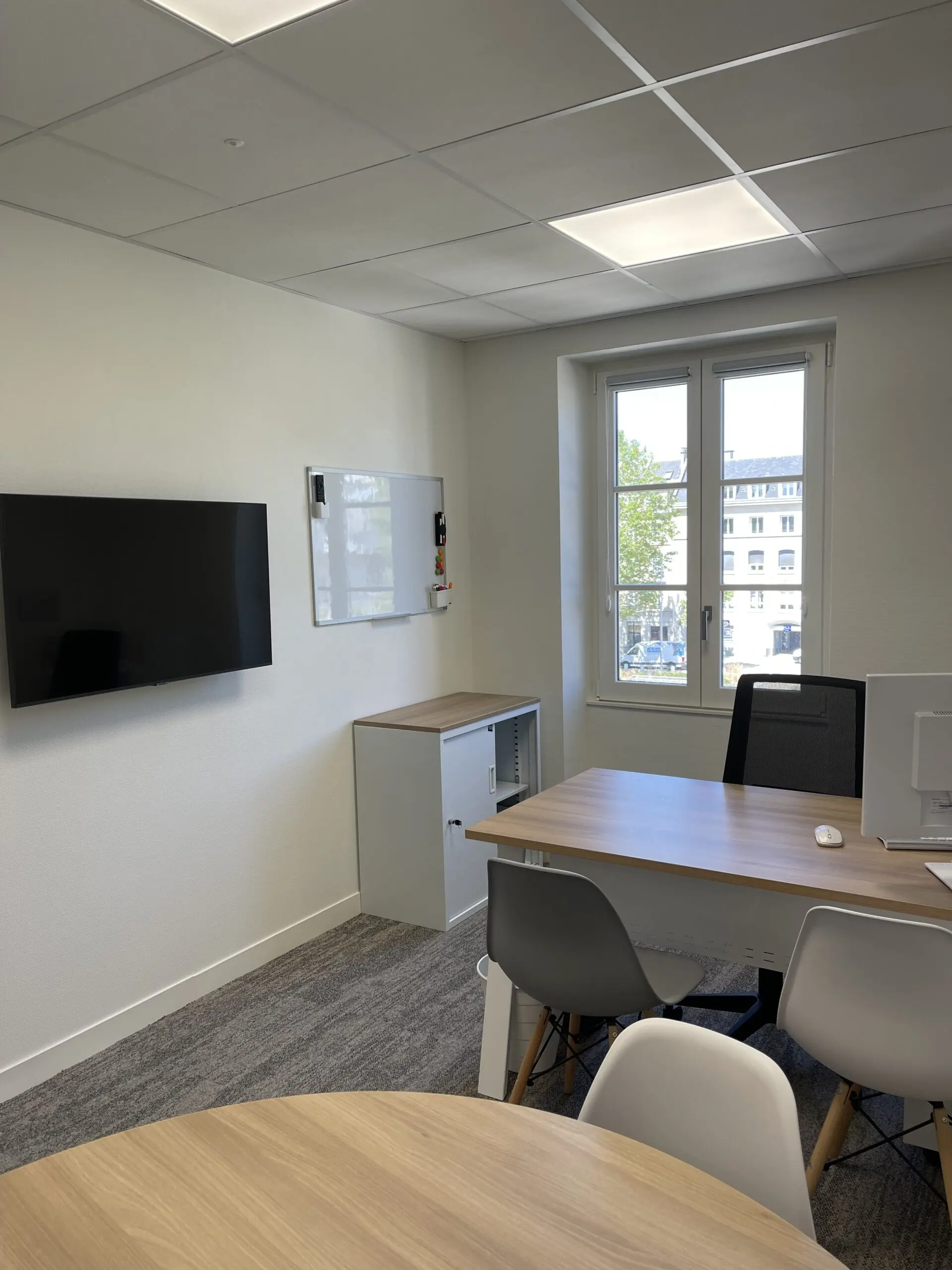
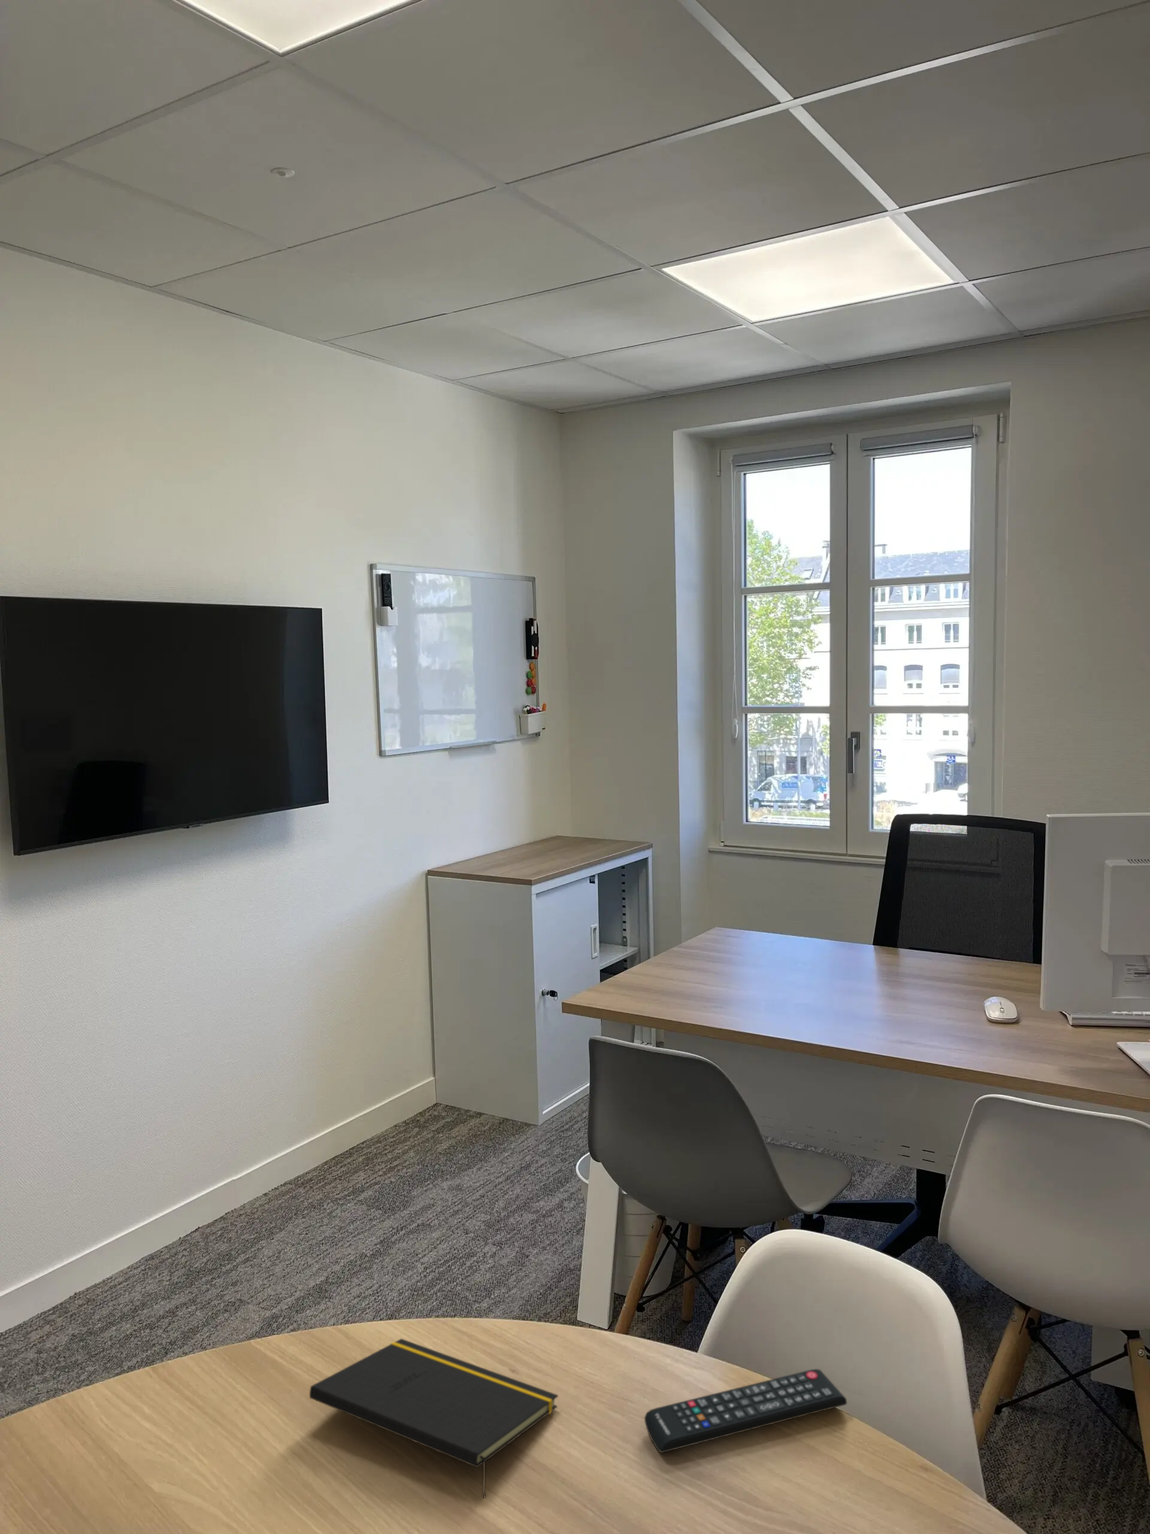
+ notepad (435, 1396)
+ remote control (747, 1411)
